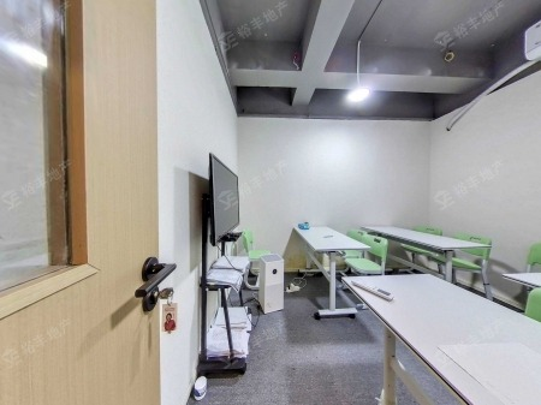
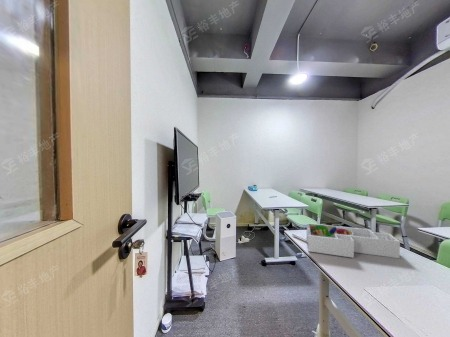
+ desk organizer (348, 240)
